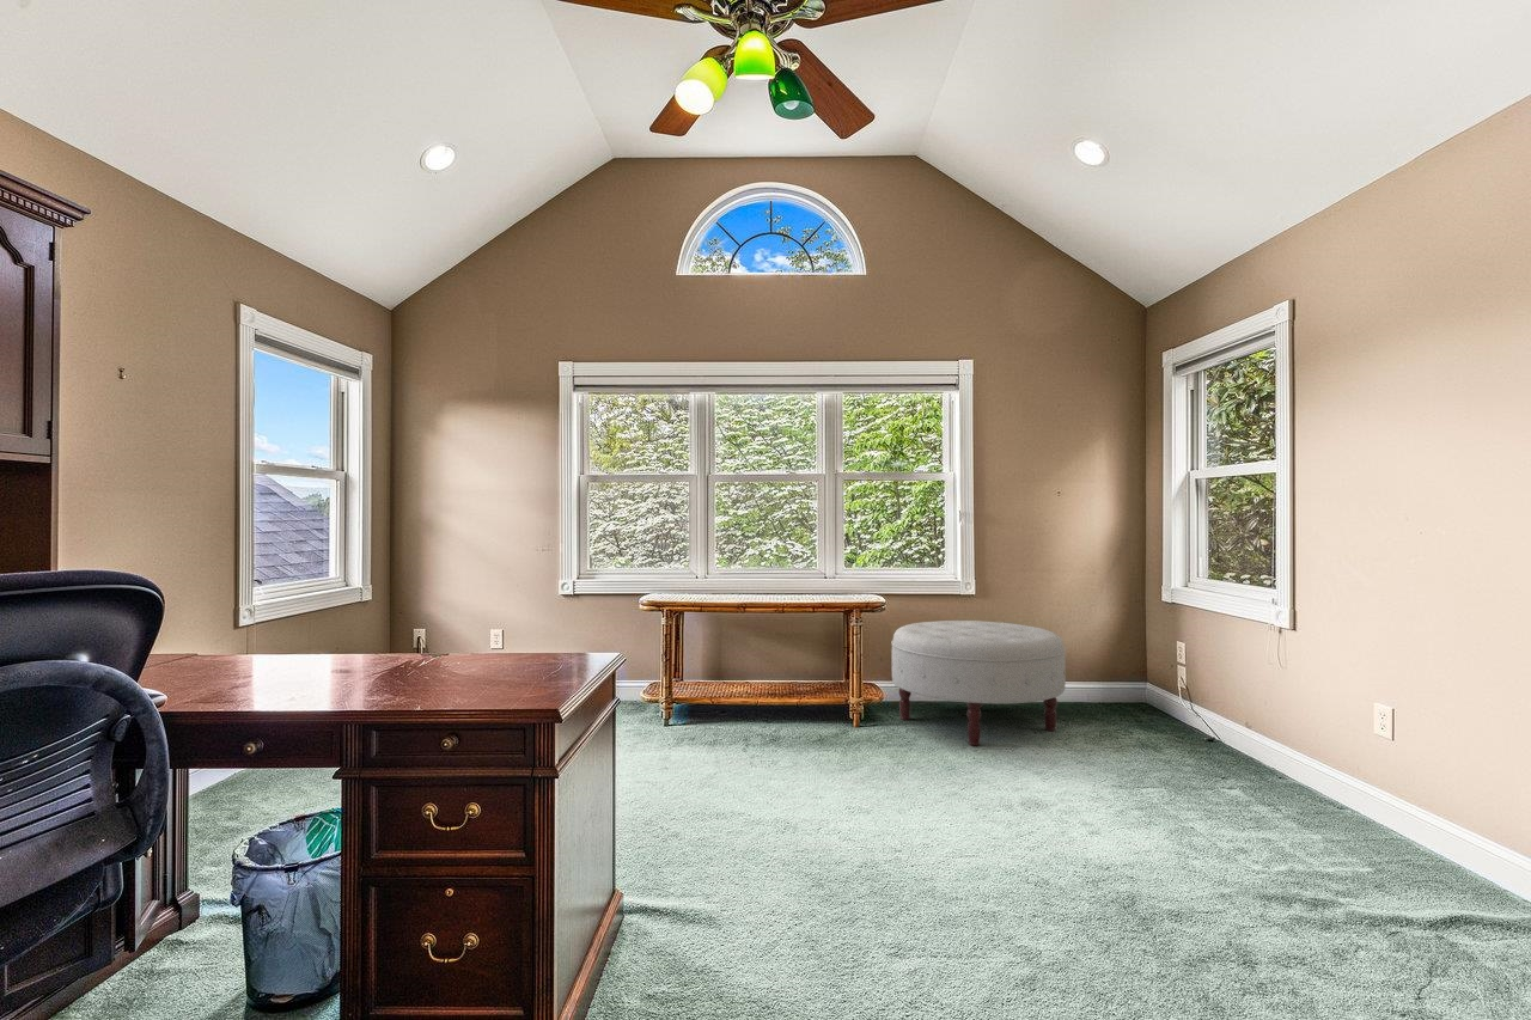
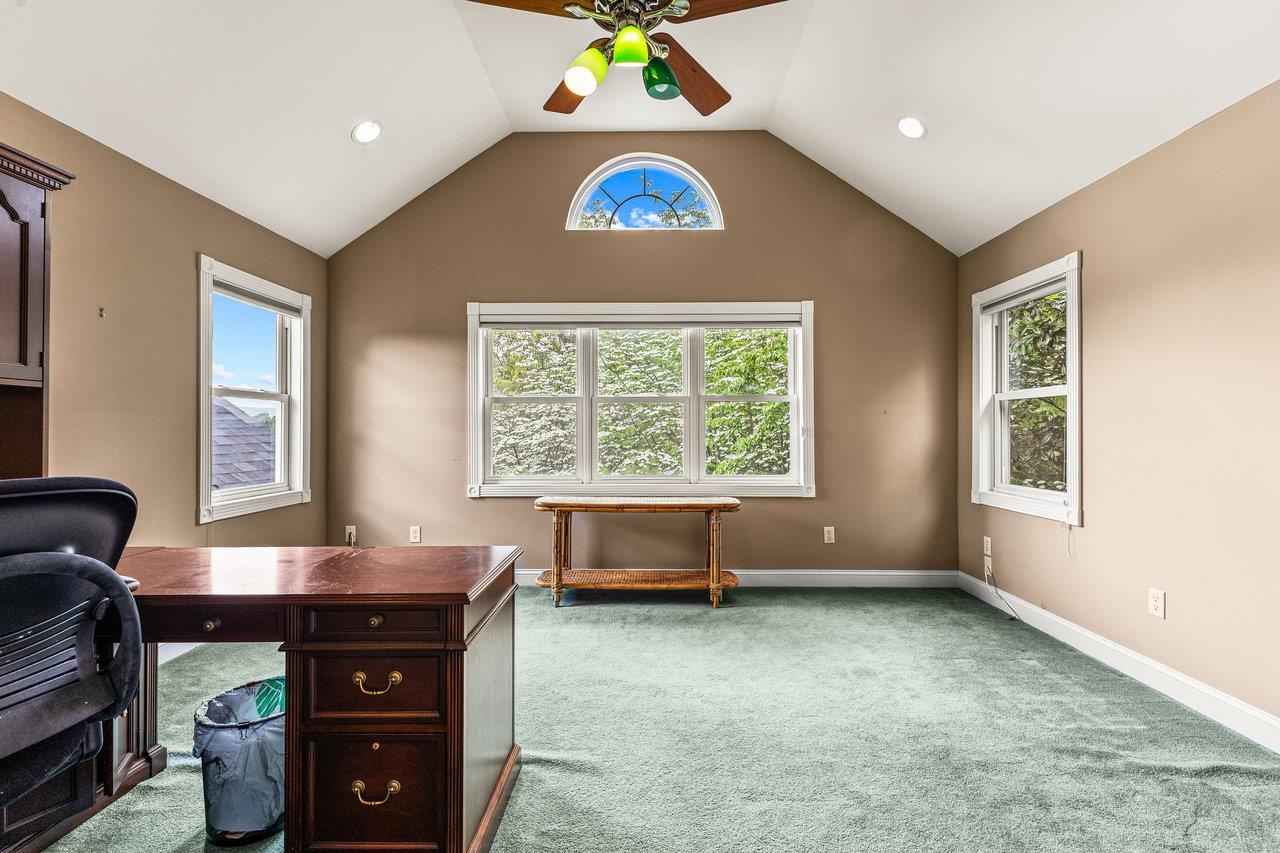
- ottoman (976, 676)
